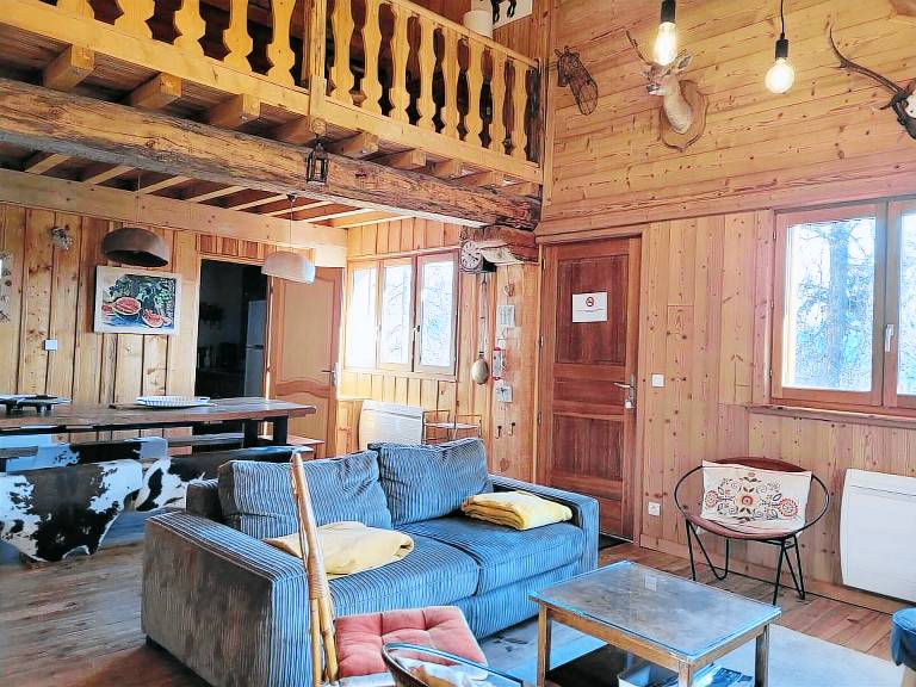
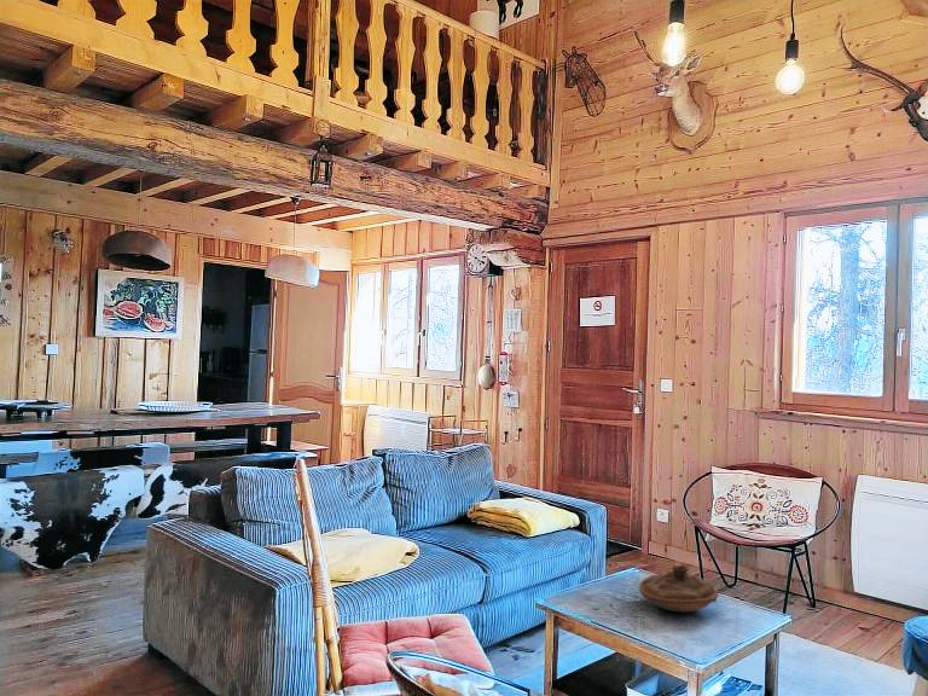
+ decorative bowl (677, 586)
